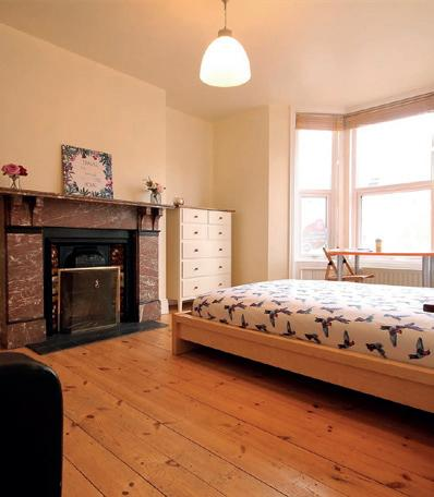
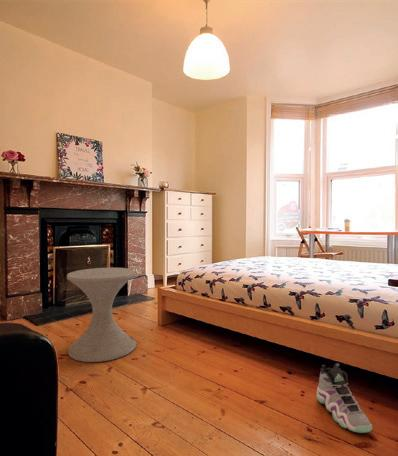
+ side table (102, 310)
+ sneaker (340, 390)
